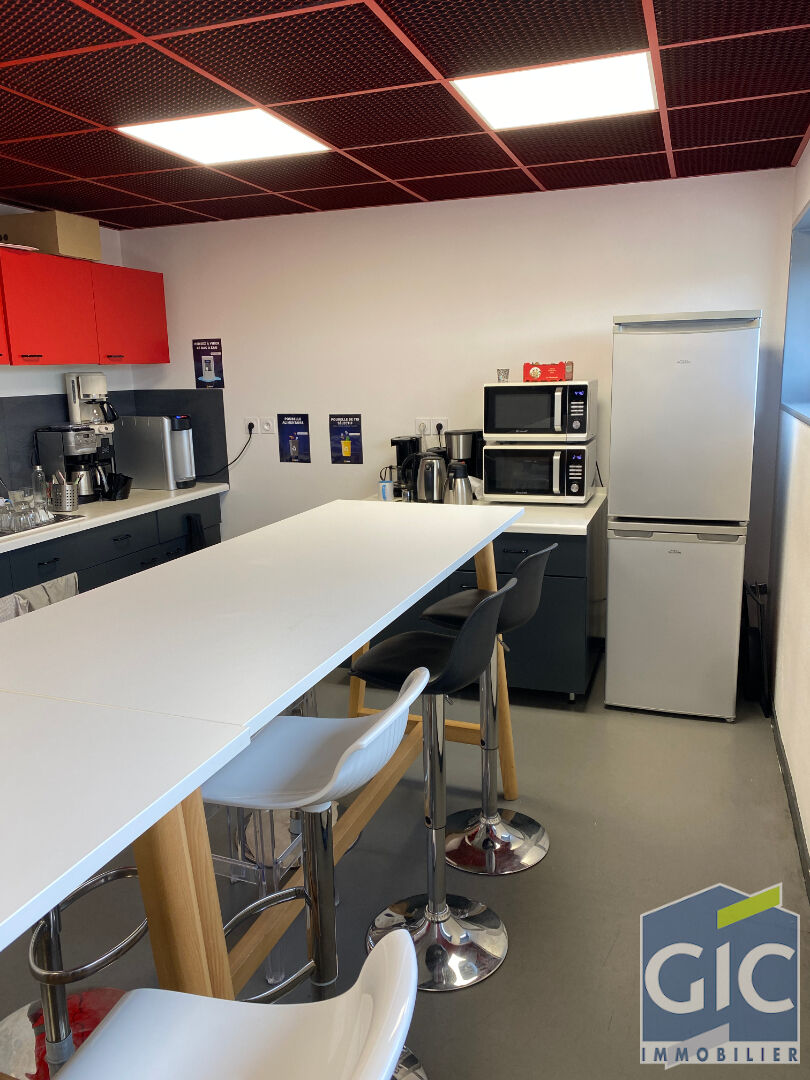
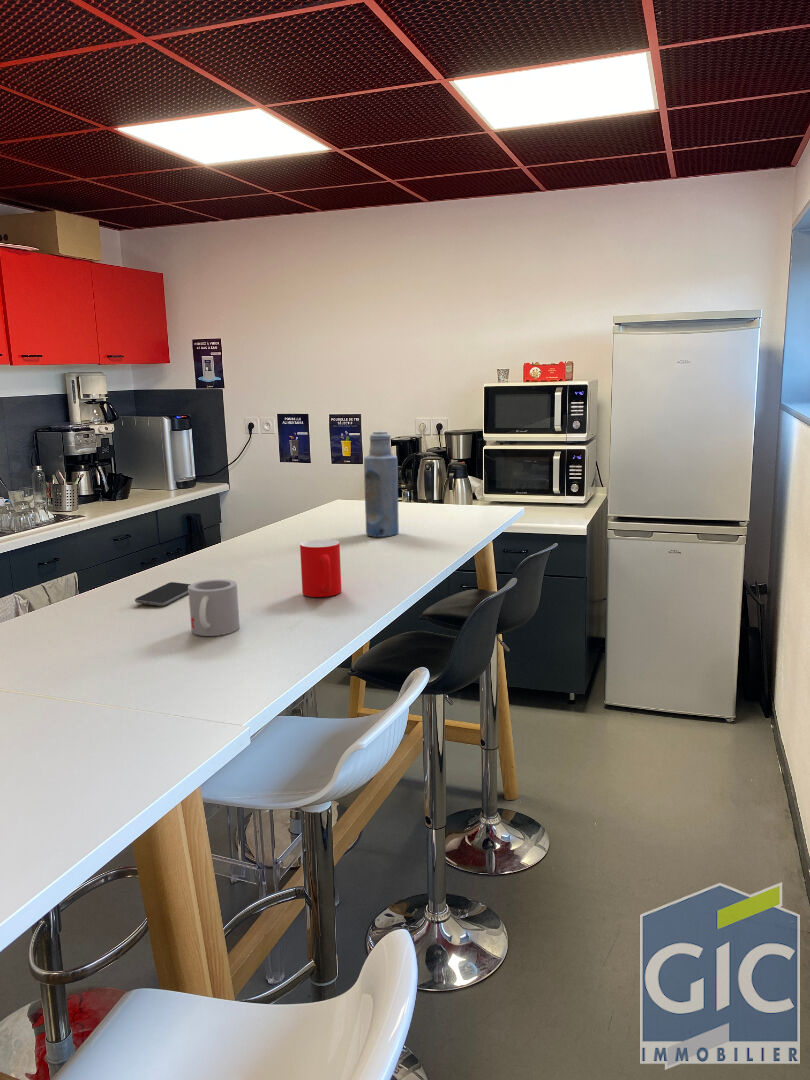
+ cup (322, 569)
+ mug (211, 609)
+ smartphone (167, 593)
+ bottle (380, 483)
